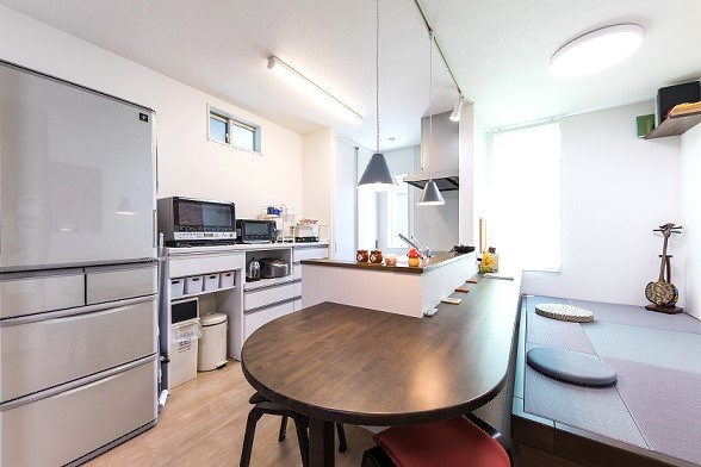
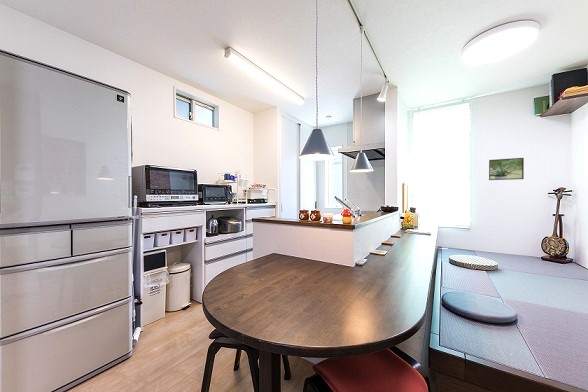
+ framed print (505, 169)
